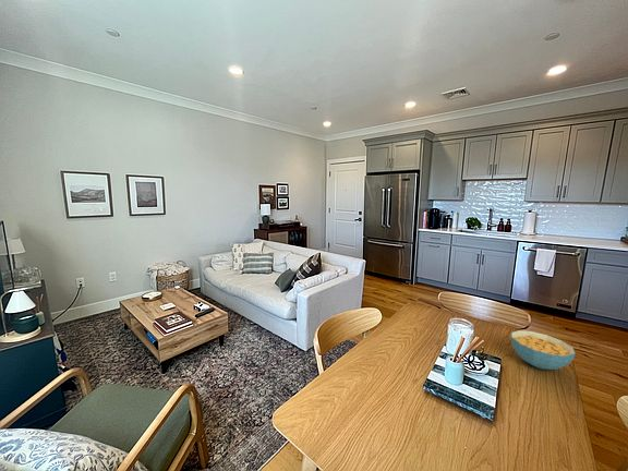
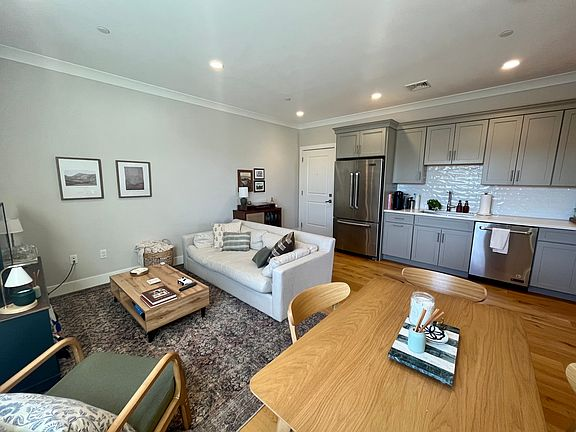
- cereal bowl (539, 353)
